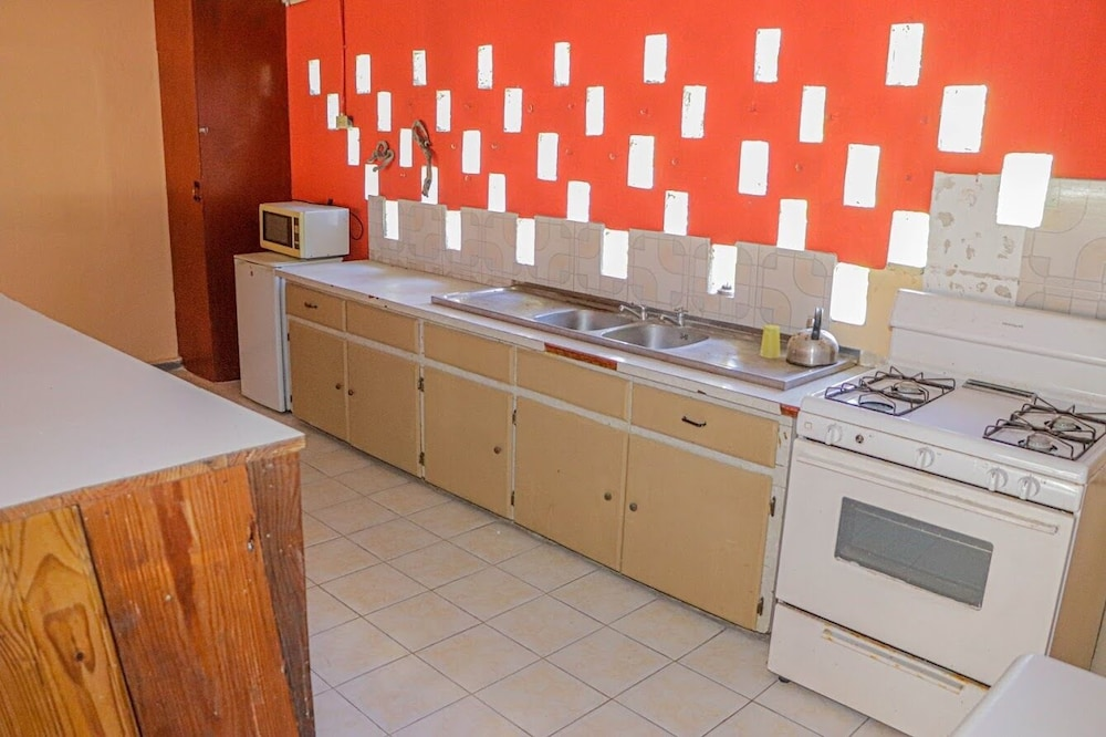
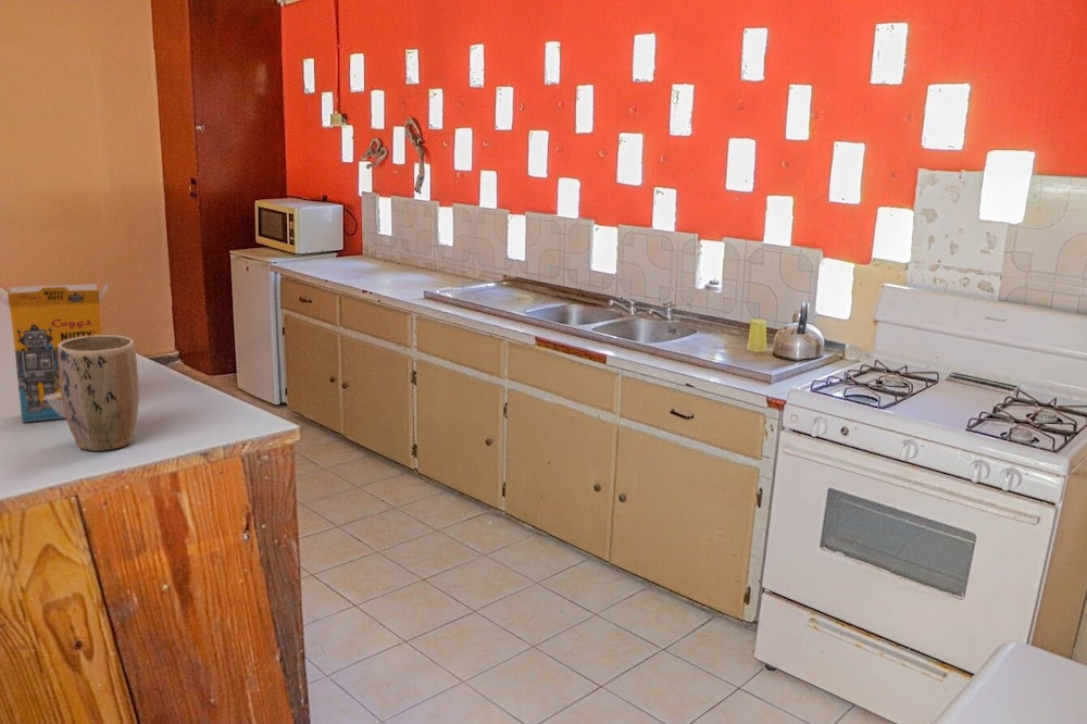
+ plant pot (100, 392)
+ cereal box (57, 348)
